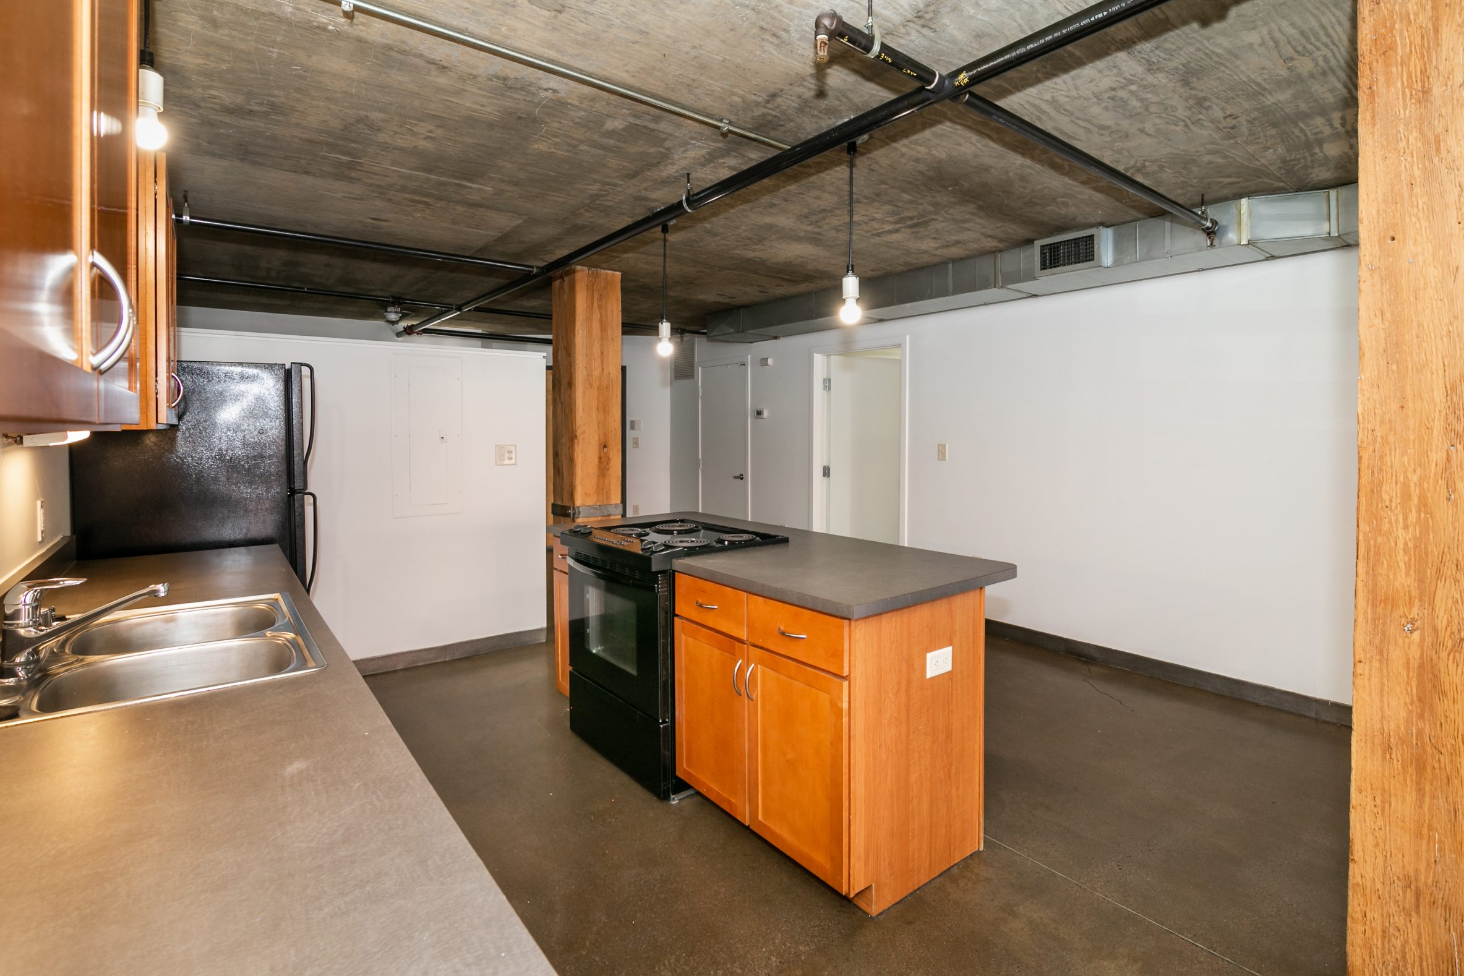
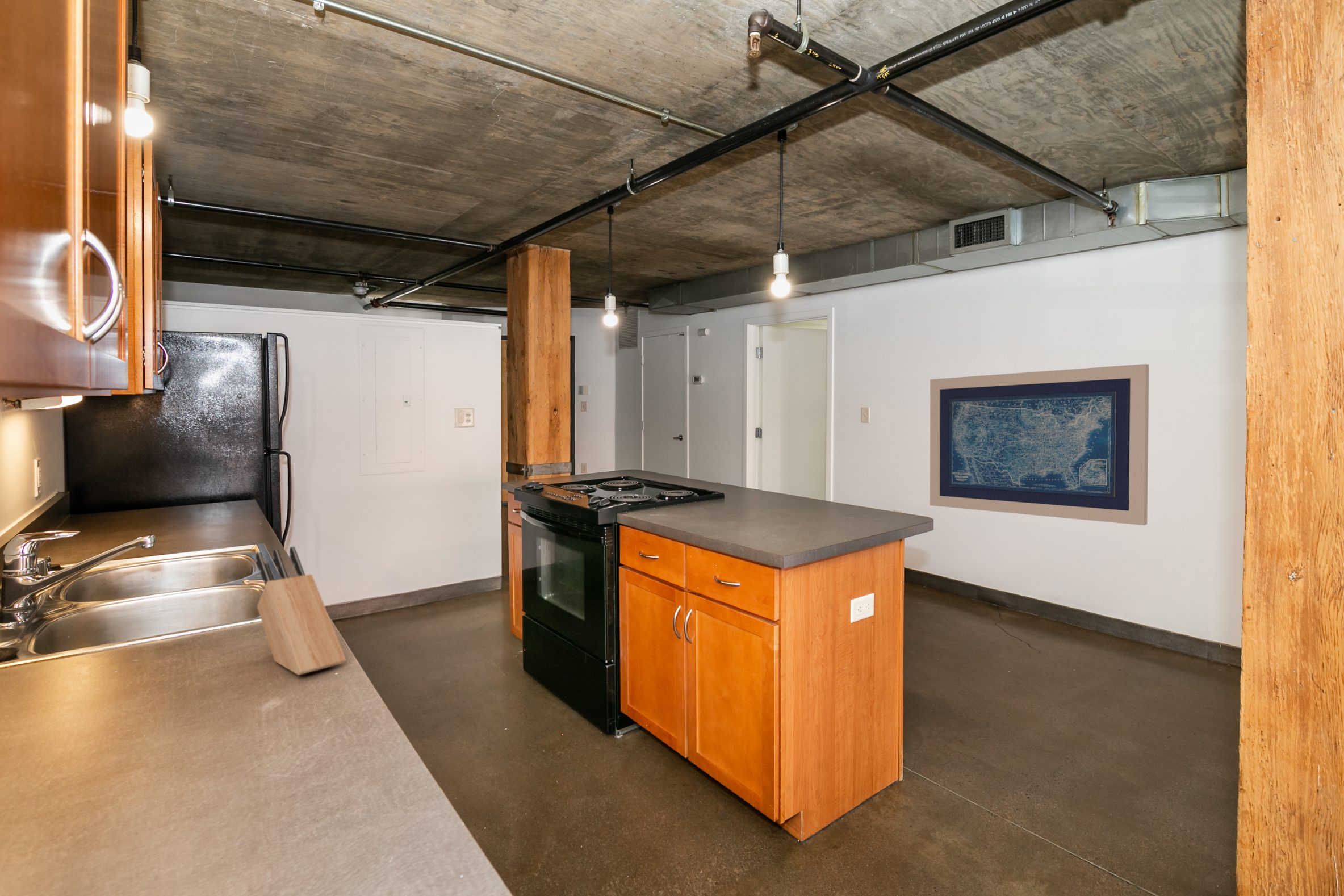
+ knife block (296, 605)
+ wall art (1026, 443)
